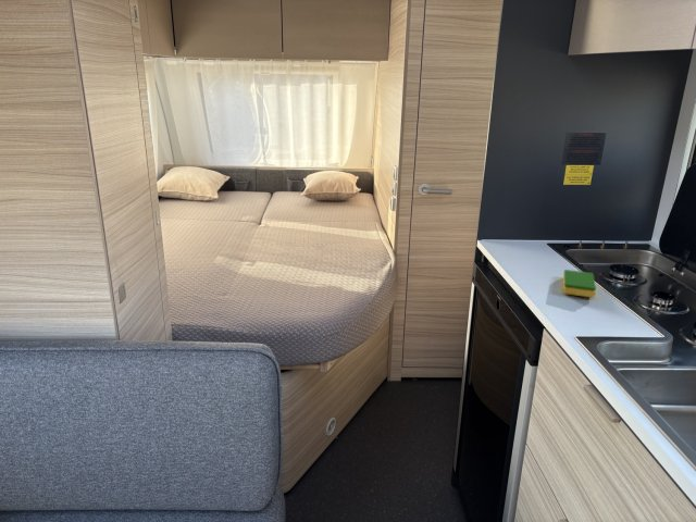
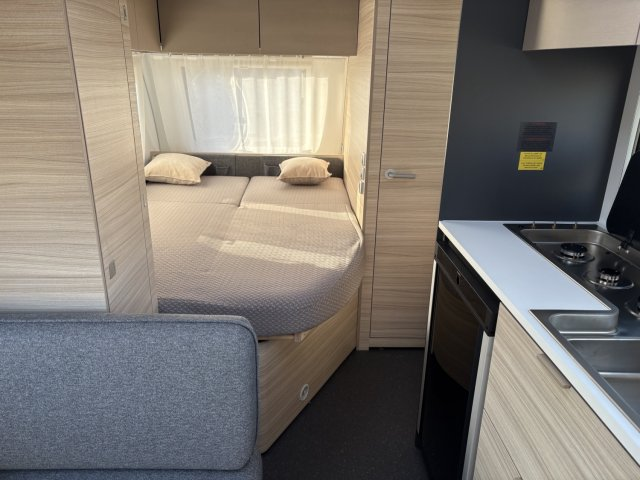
- dish sponge (579, 283)
